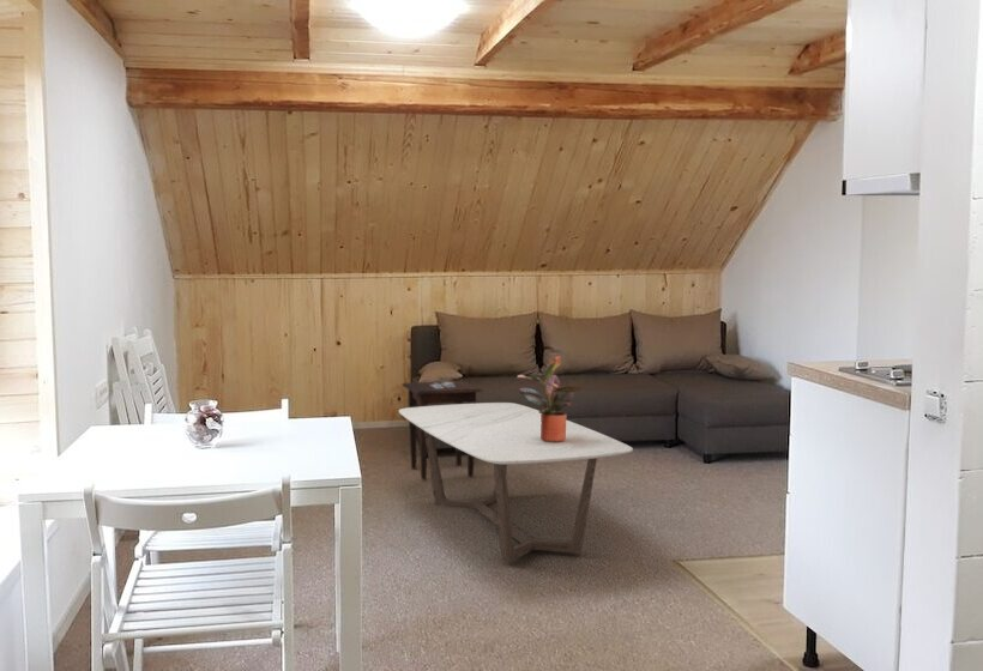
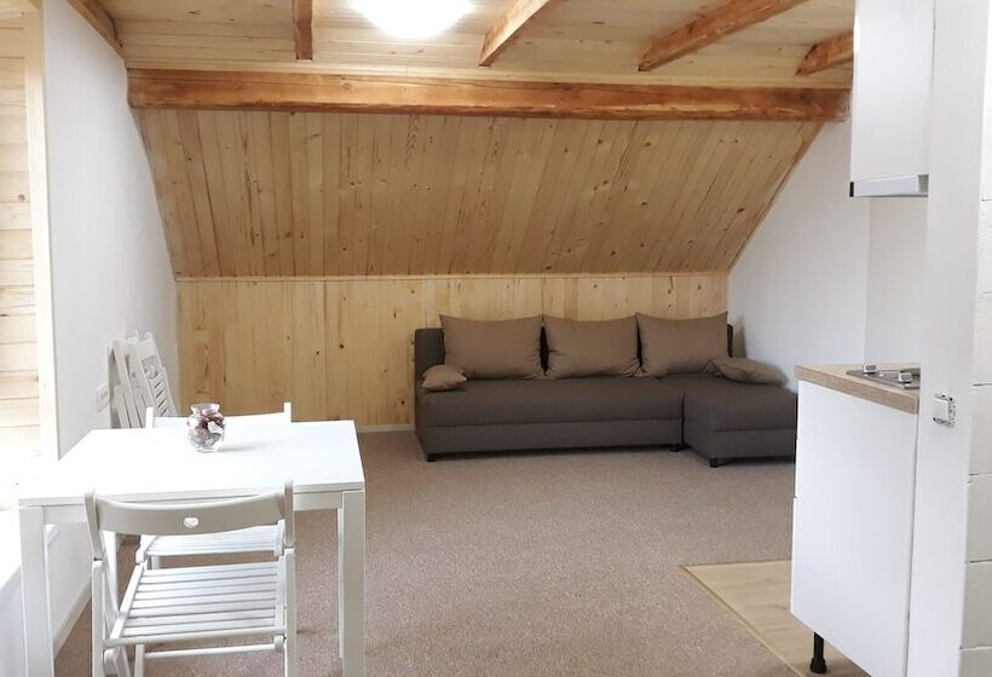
- coffee table (502, 477)
- side table (423, 430)
- potted plant (547, 398)
